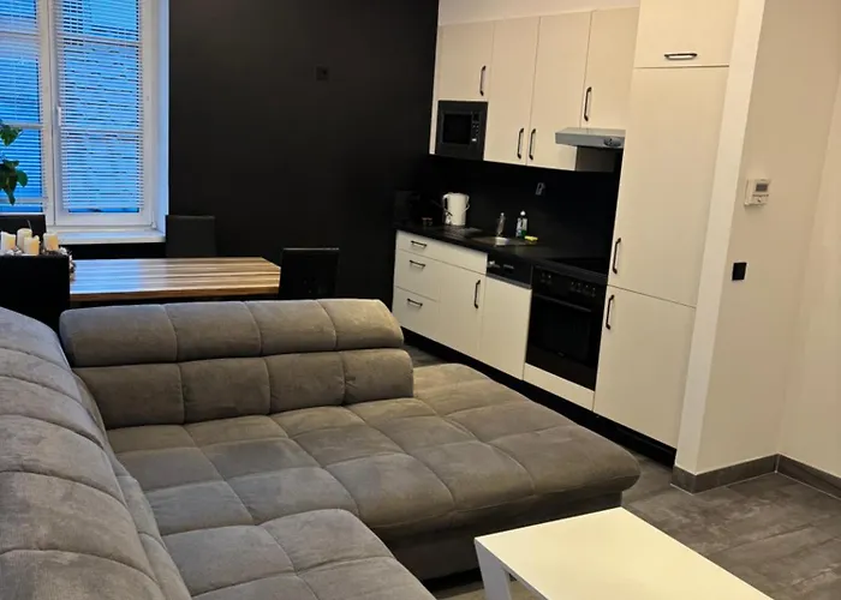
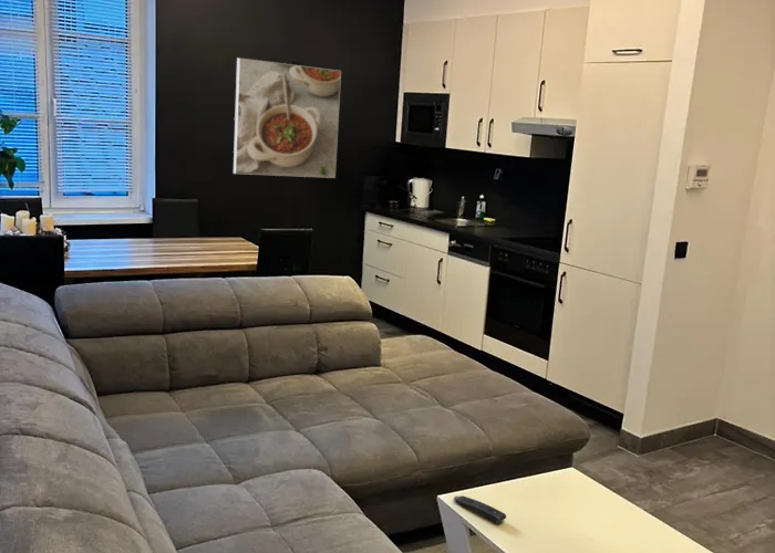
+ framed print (288, 121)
+ remote control (477, 507)
